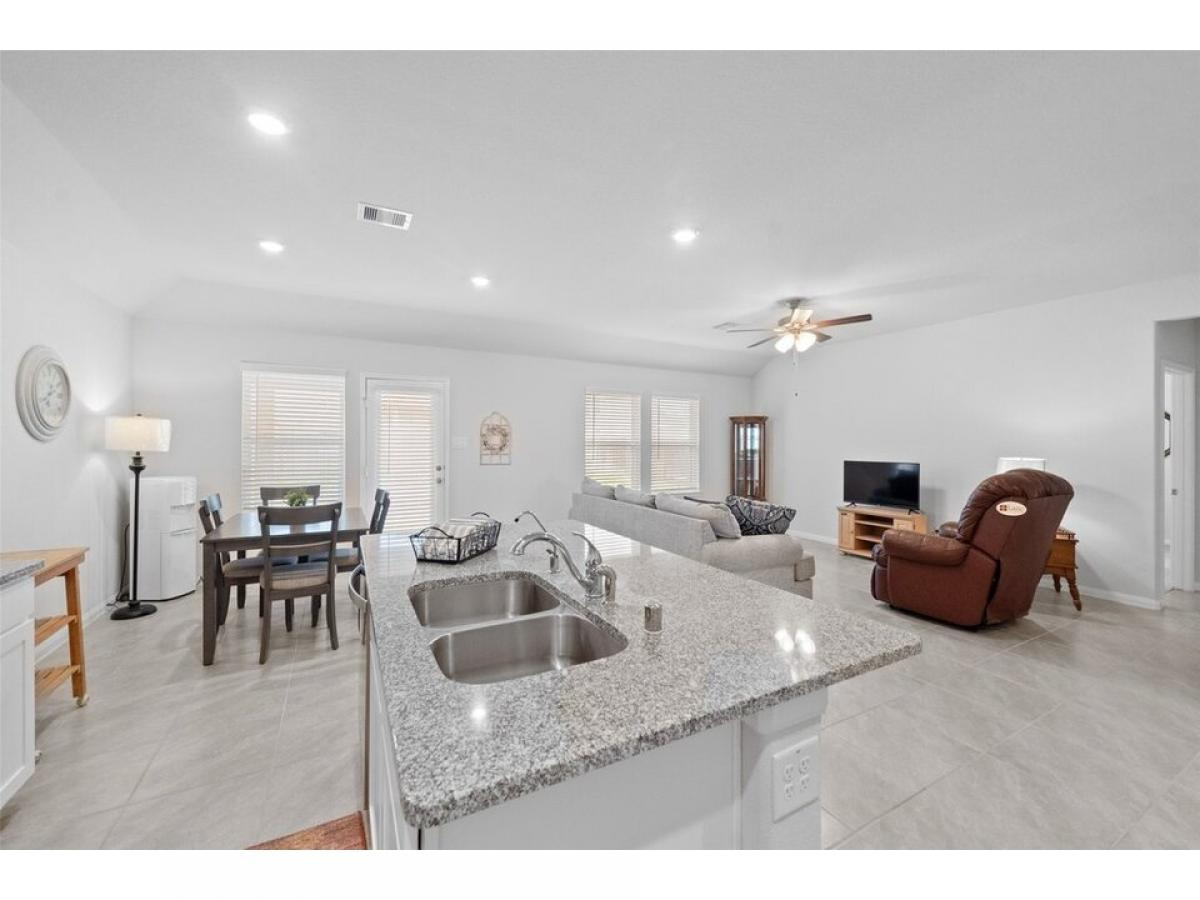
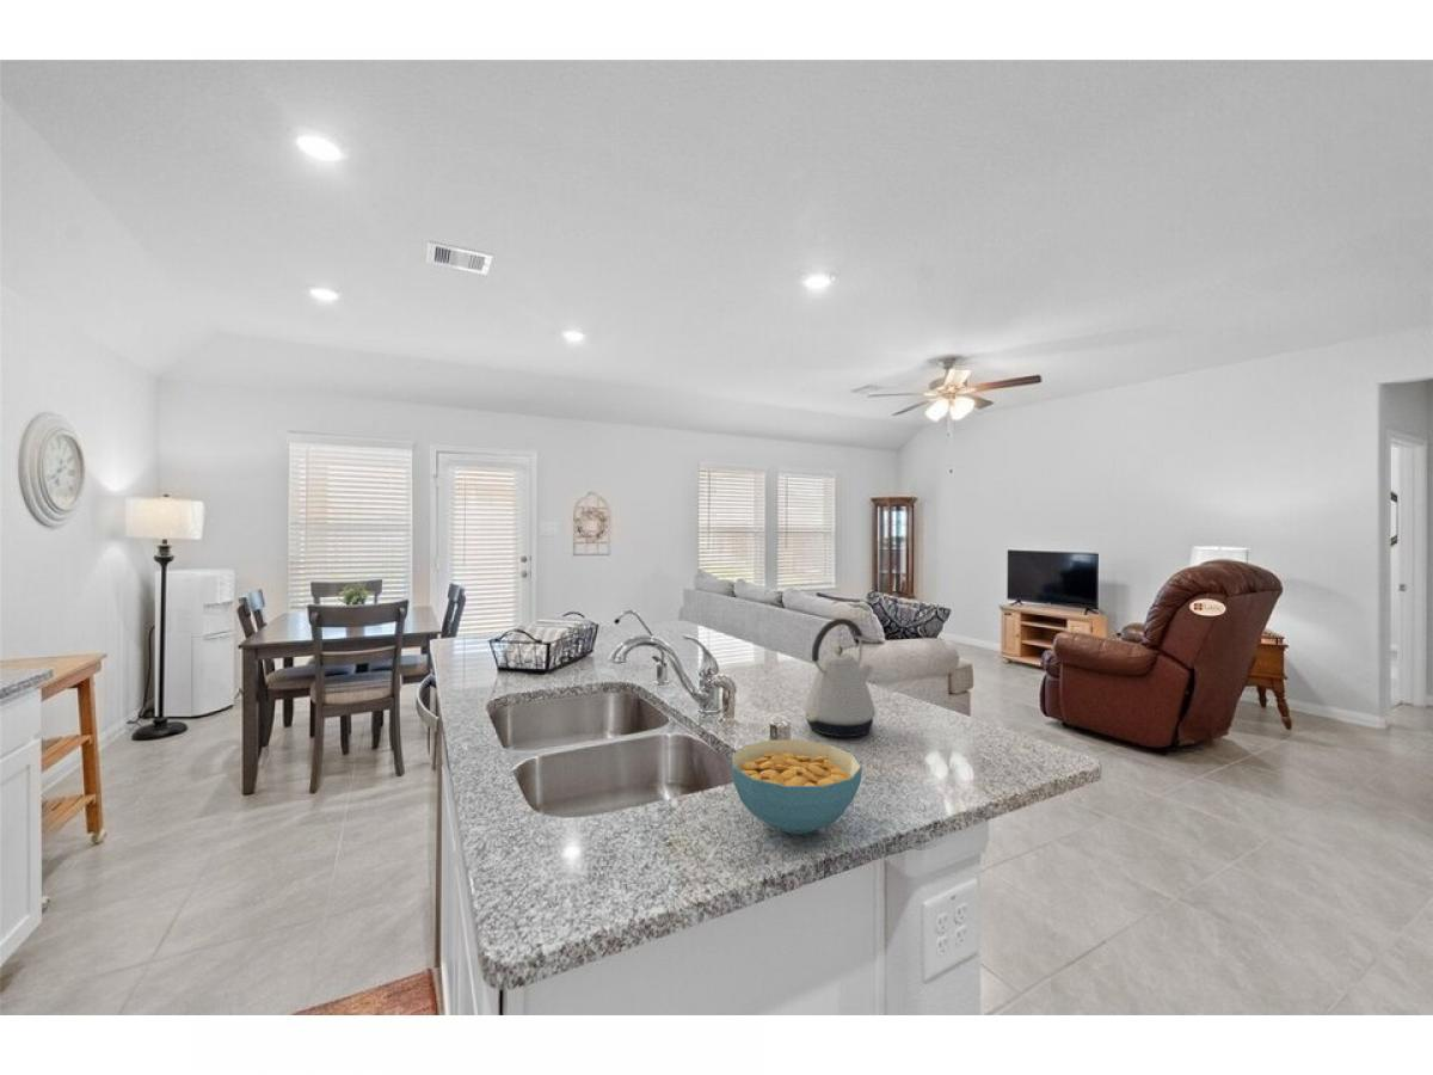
+ kettle (841, 672)
+ cereal bowl (794, 792)
